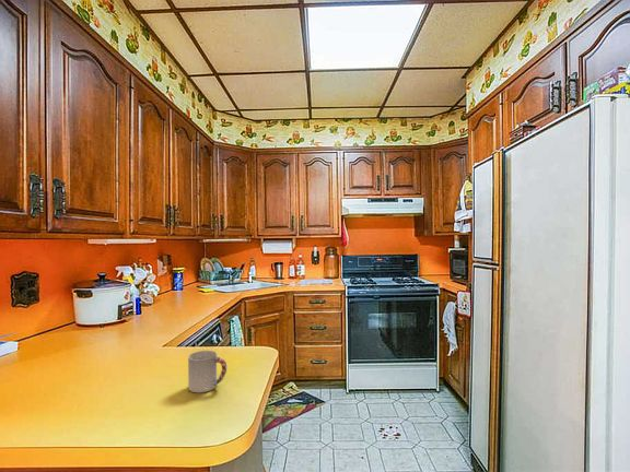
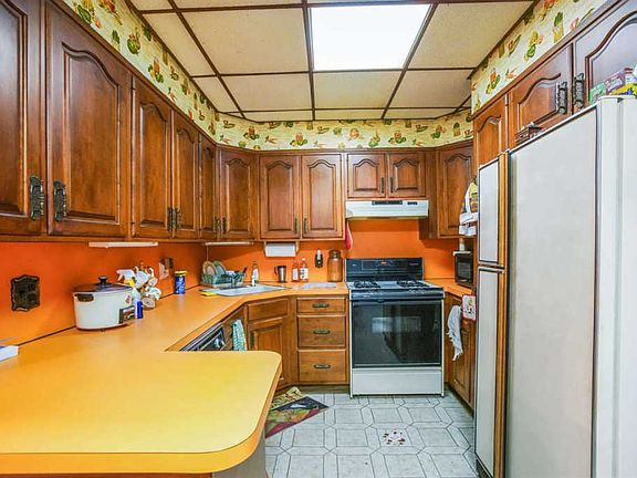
- cup (208, 370)
